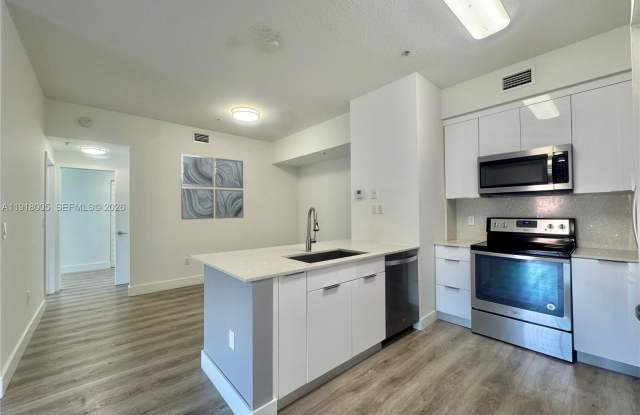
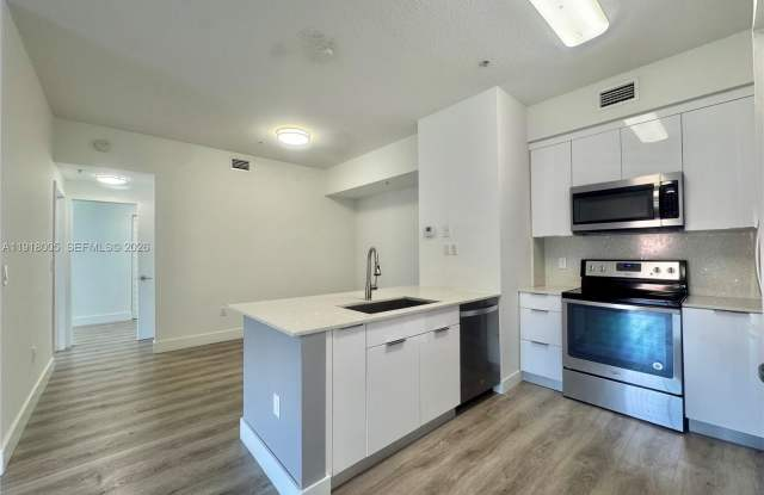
- wall art (213, 189)
